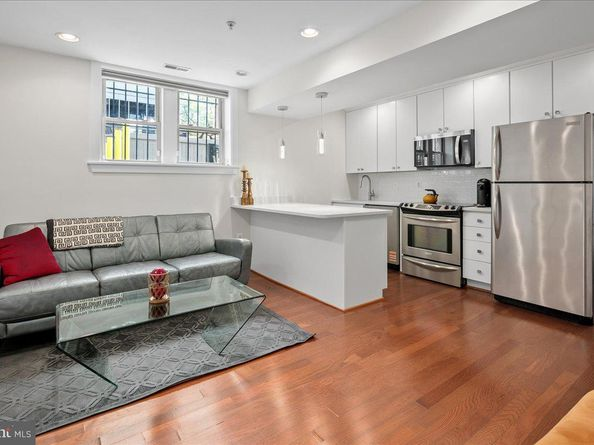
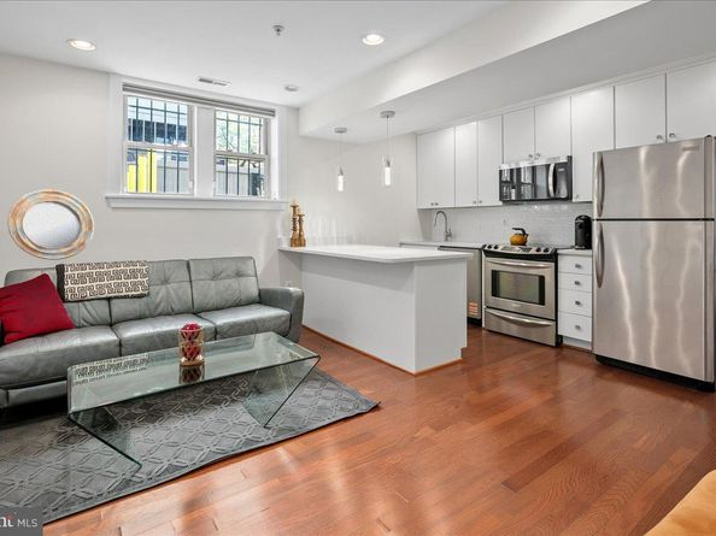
+ home mirror (53, 224)
